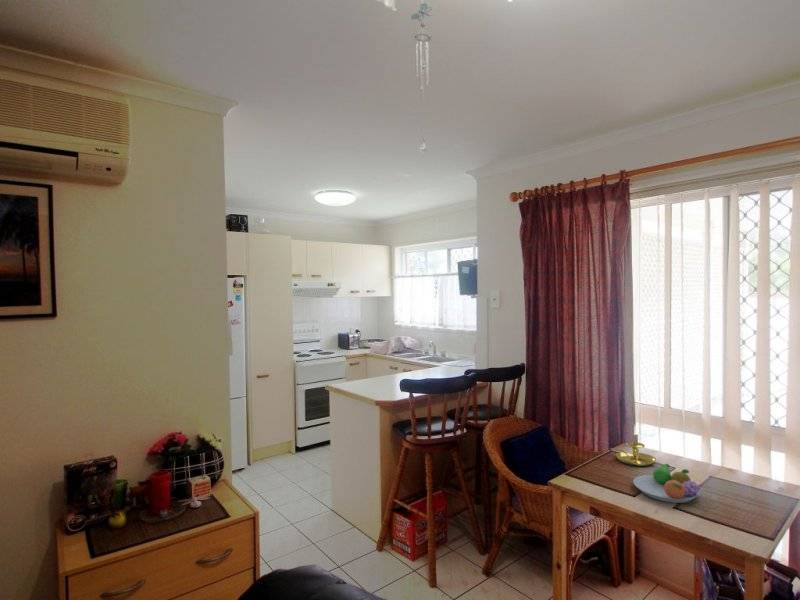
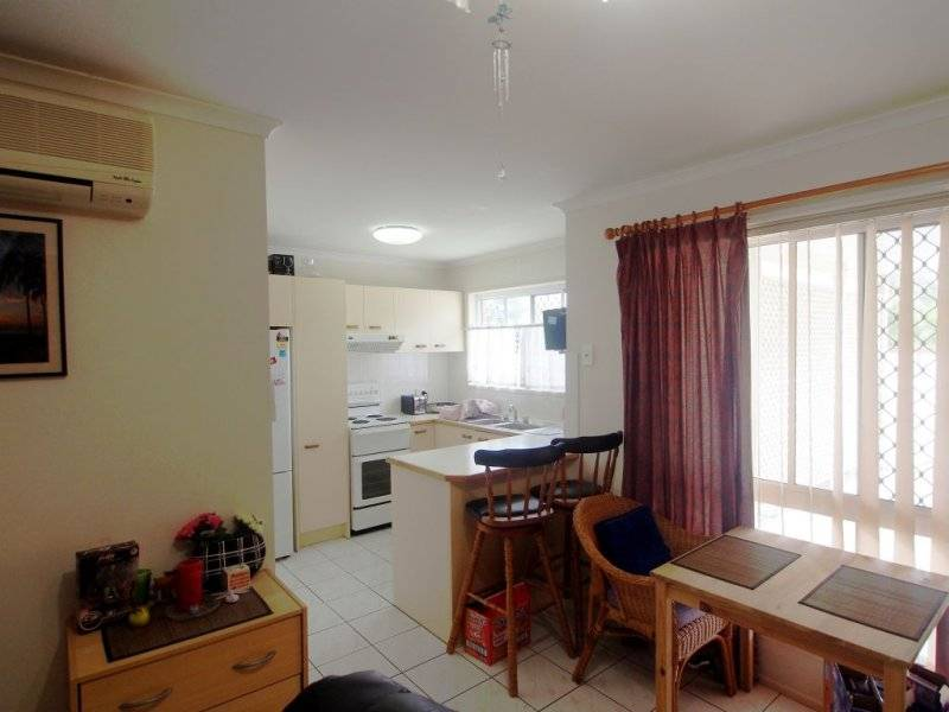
- candle holder (632, 442)
- fruit bowl (666, 480)
